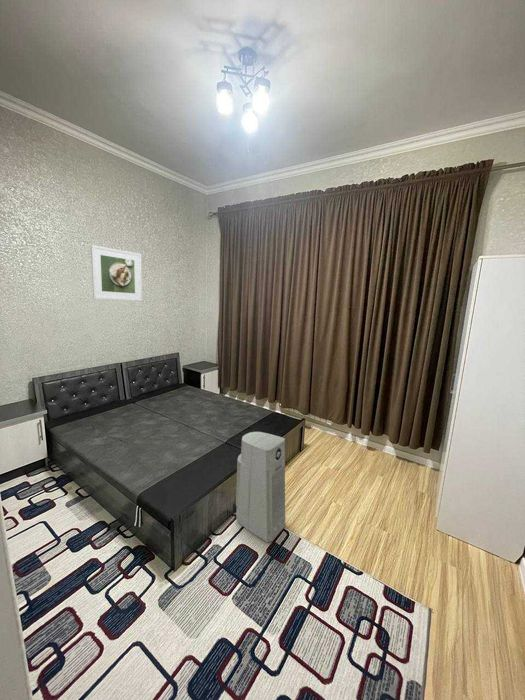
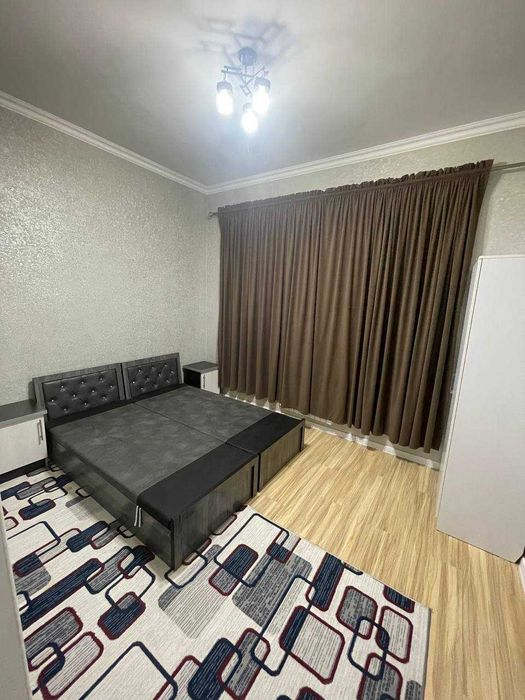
- air purifier (260, 481)
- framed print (118, 275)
